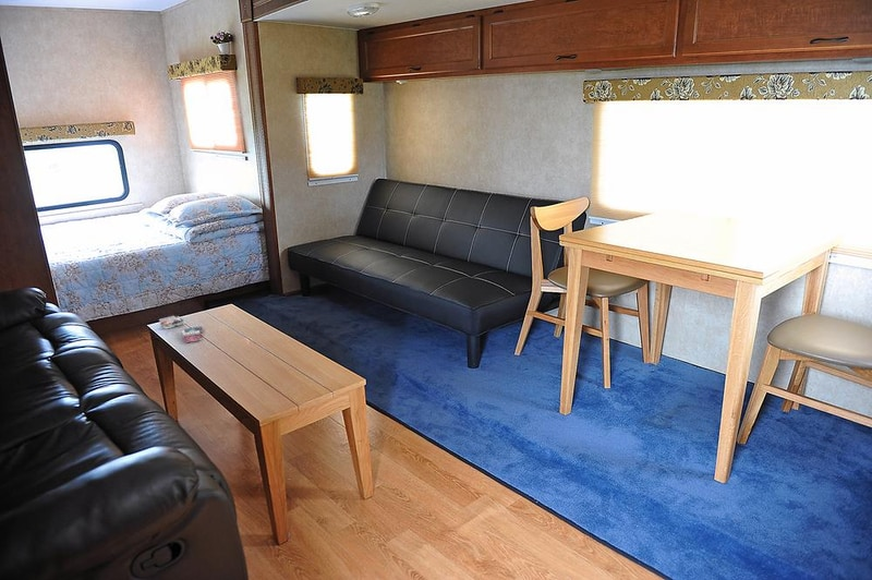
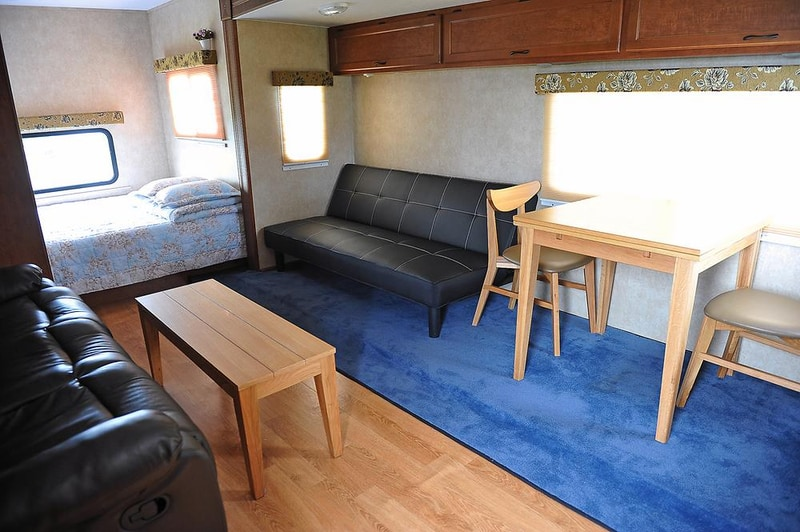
- magazine (184, 329)
